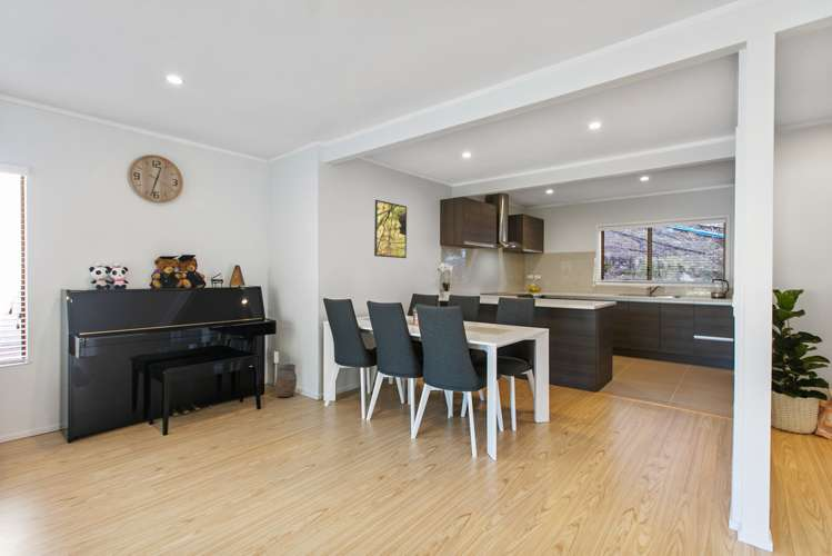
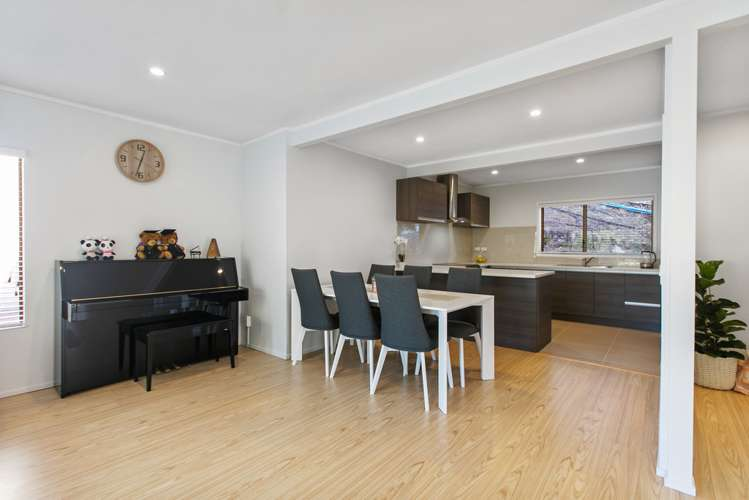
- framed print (391, 230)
- vase (285, 380)
